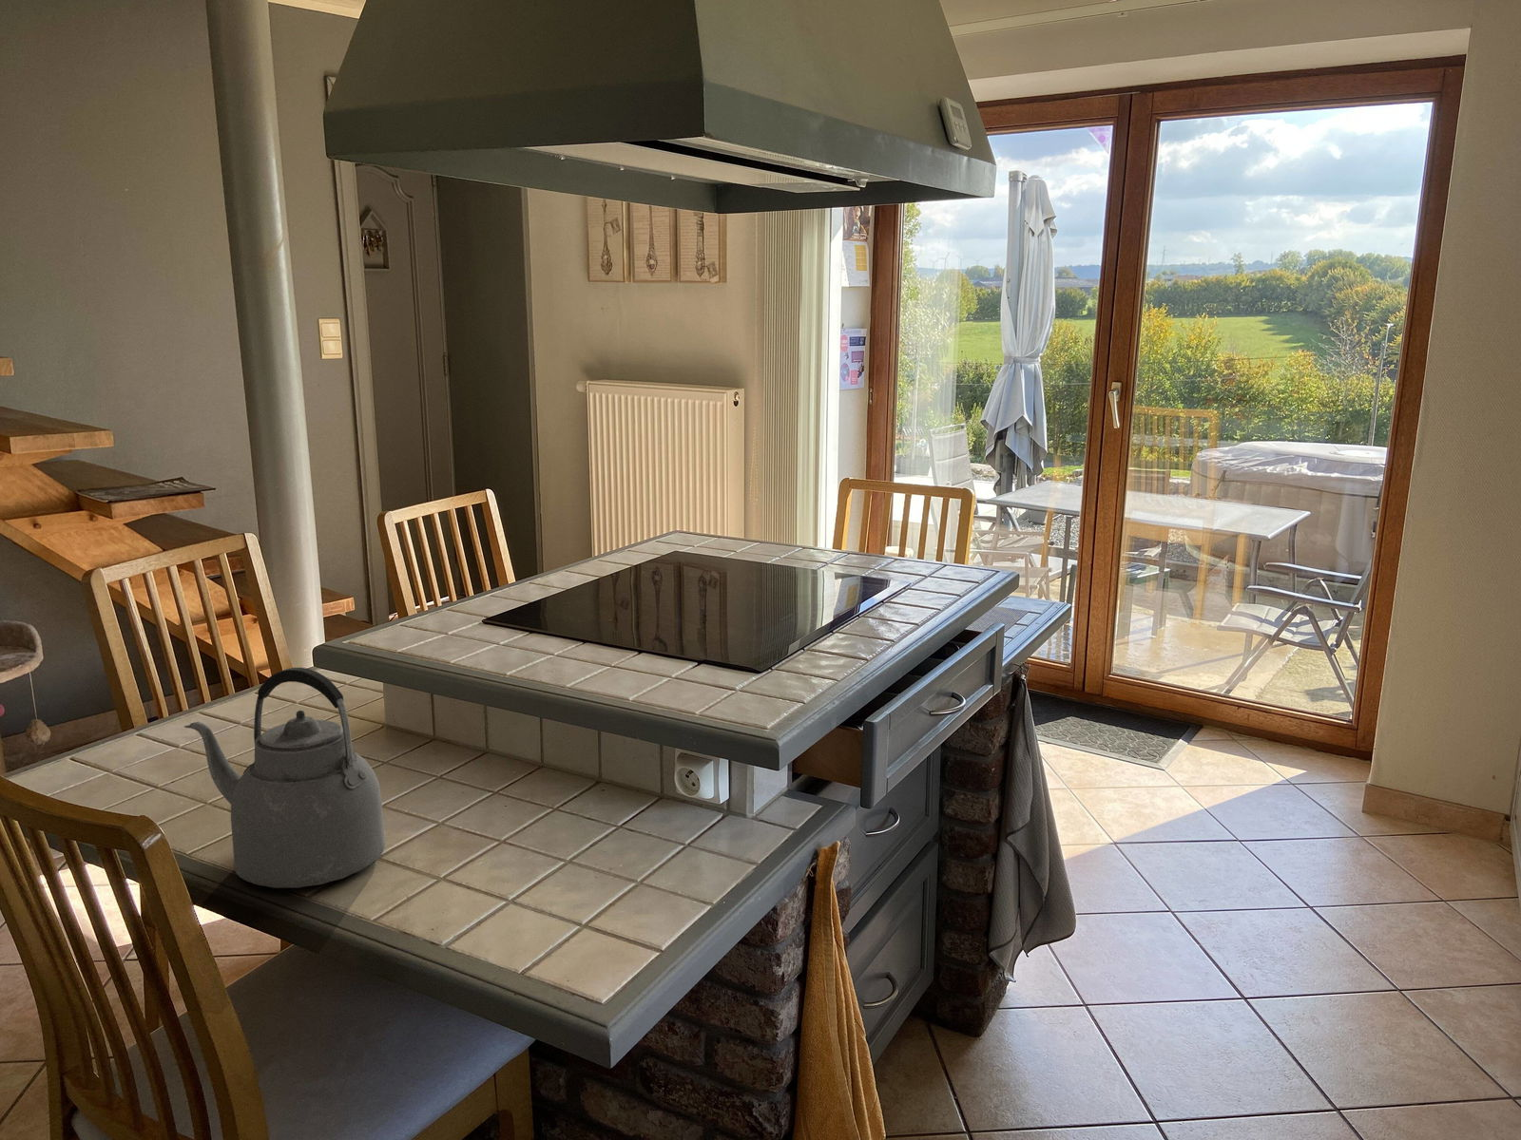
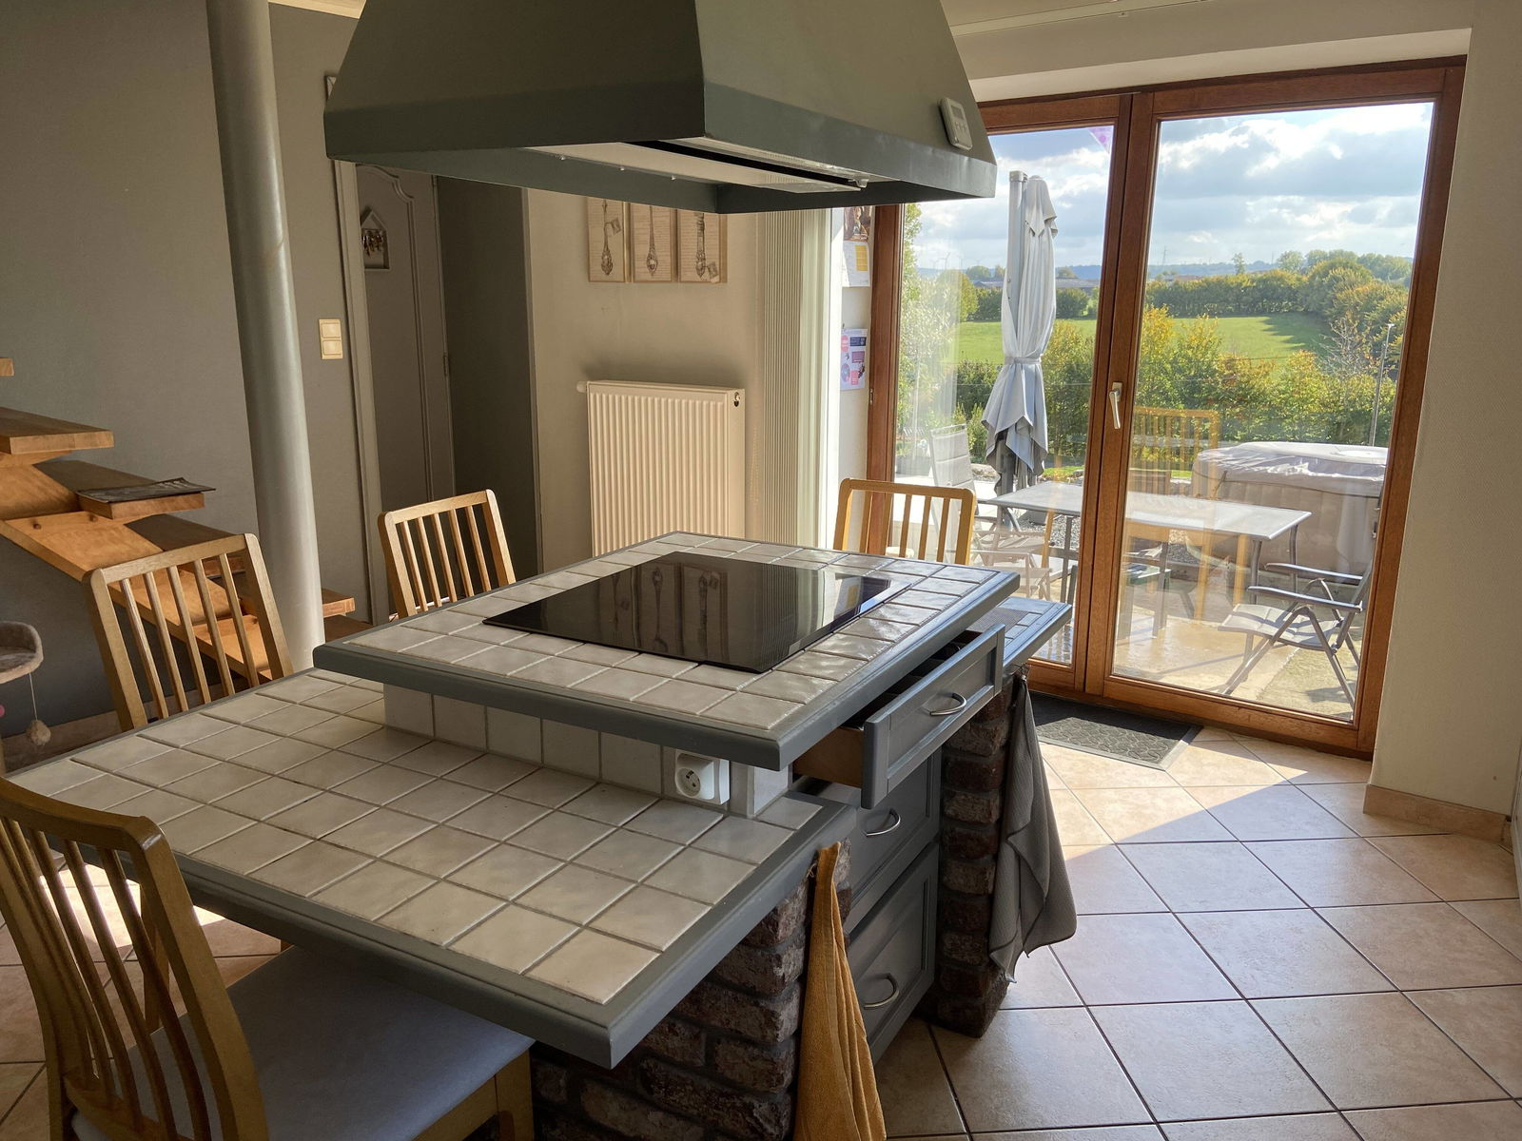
- kettle (275, 760)
